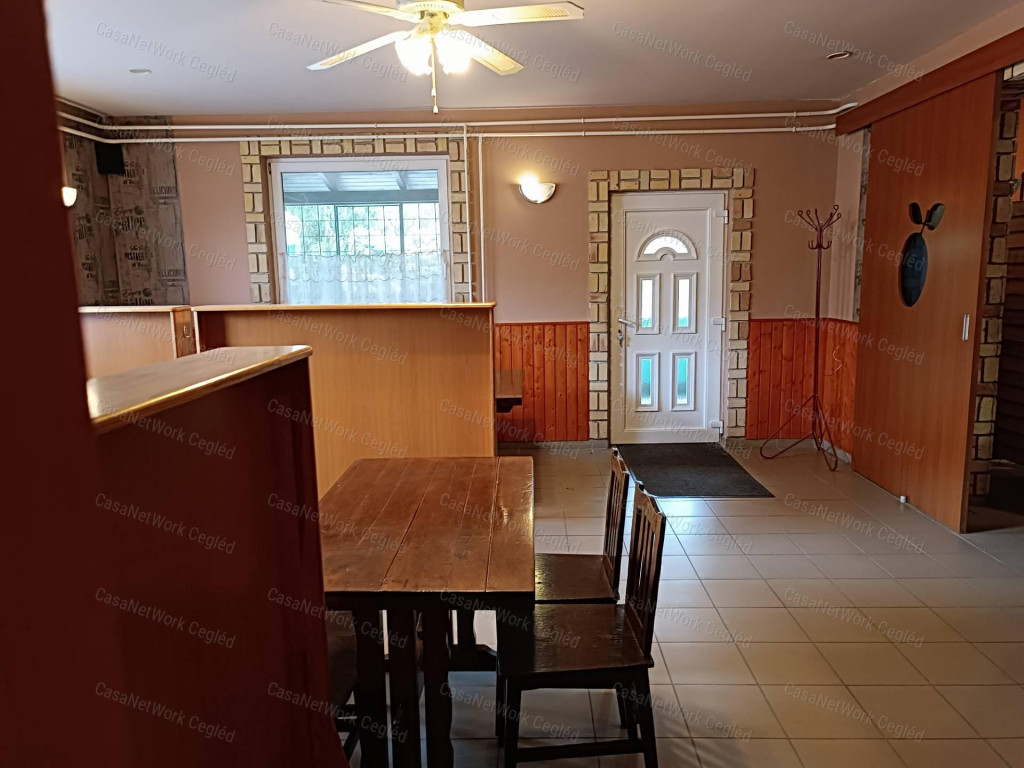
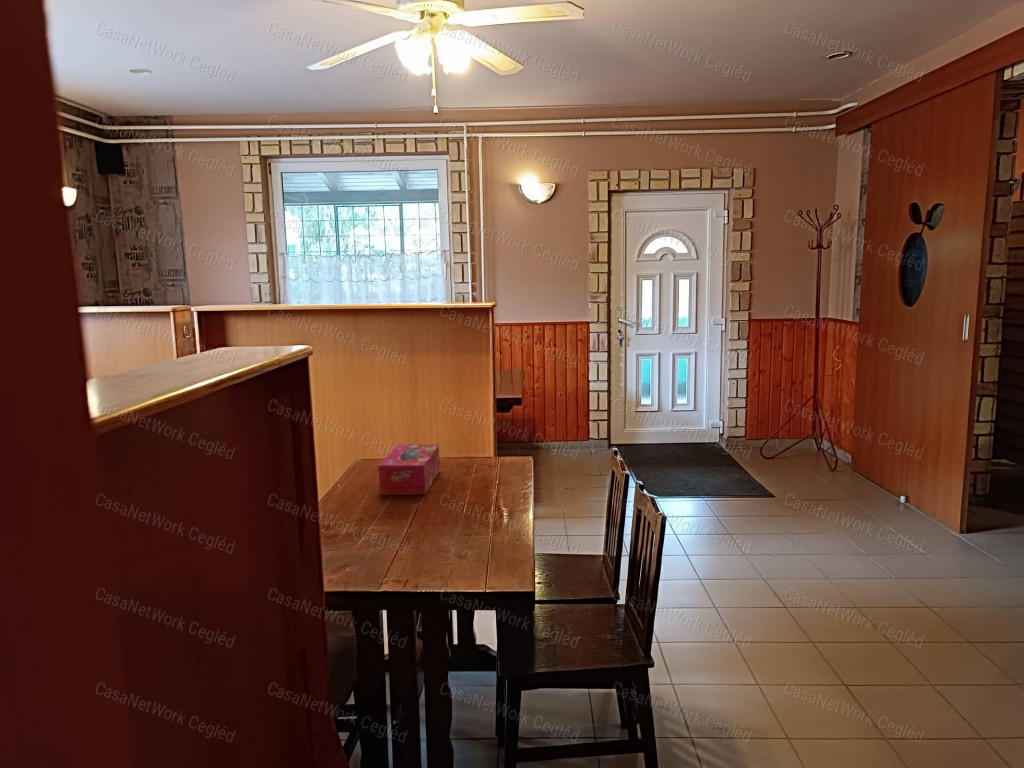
+ tissue box (410, 468)
